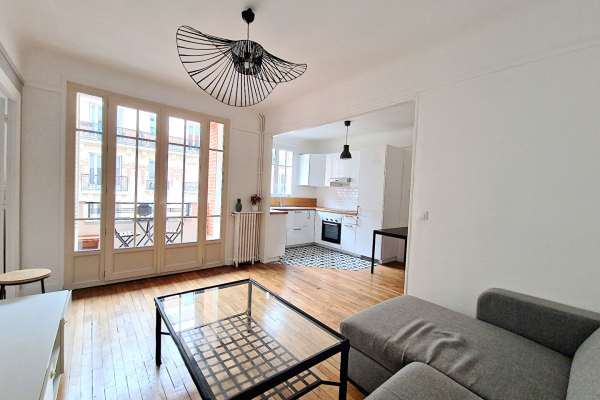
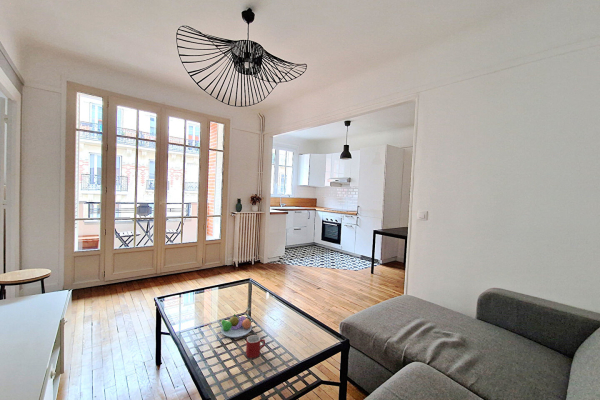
+ mug (255, 345)
+ fruit bowl (235, 324)
